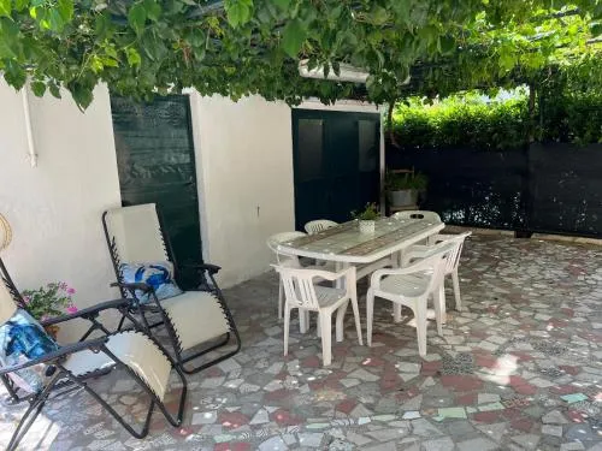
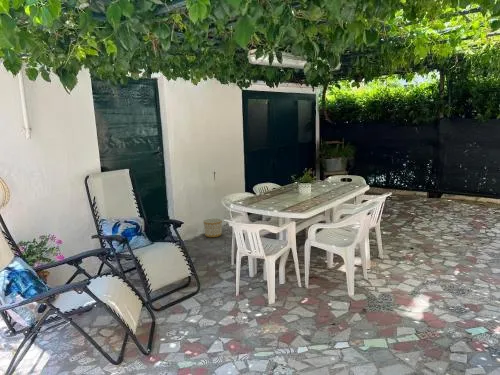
+ planter (213, 227)
